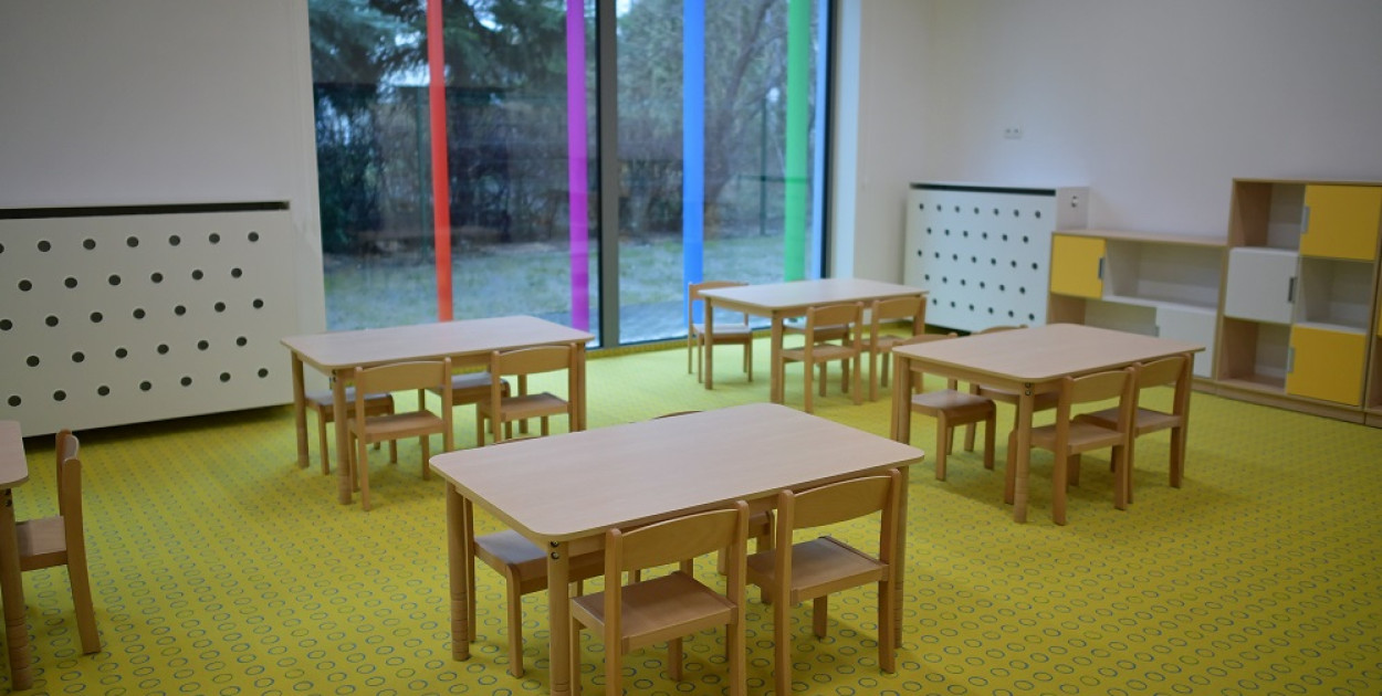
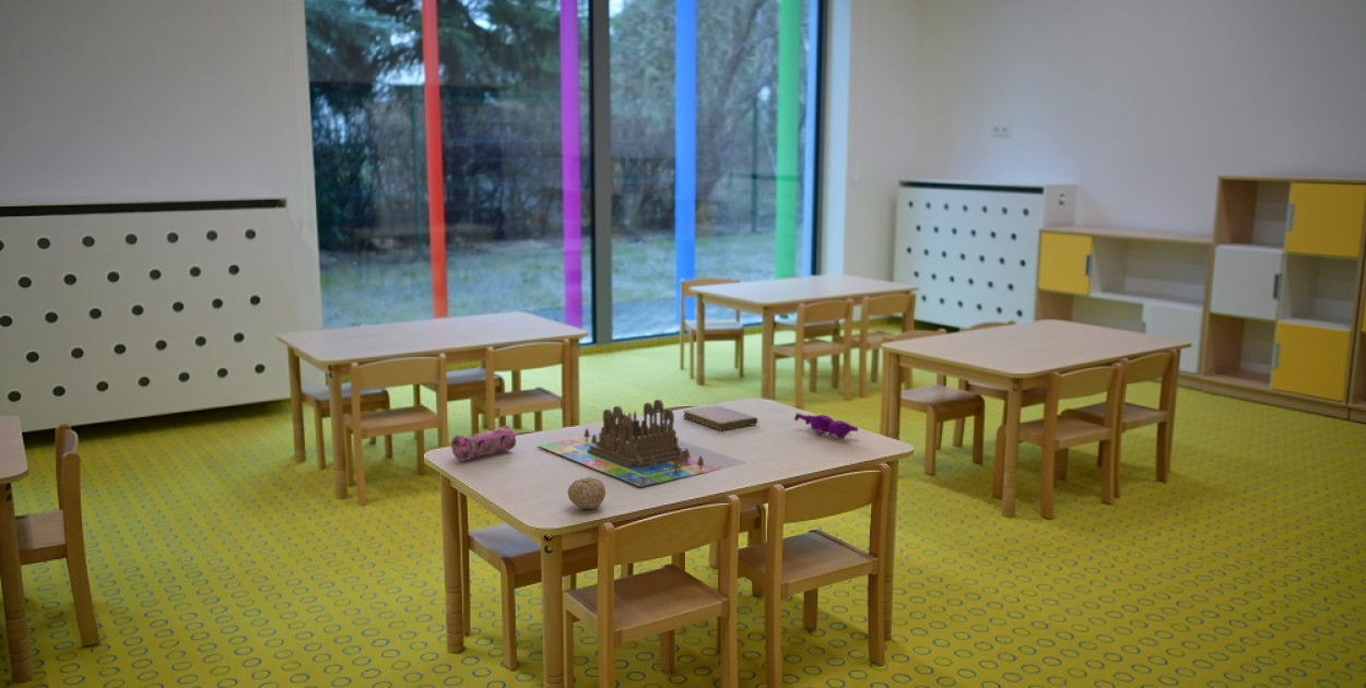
+ notebook (719, 417)
+ board game (638, 428)
+ pencil case (484, 442)
+ fruit (587, 493)
+ toy bear (825, 423)
